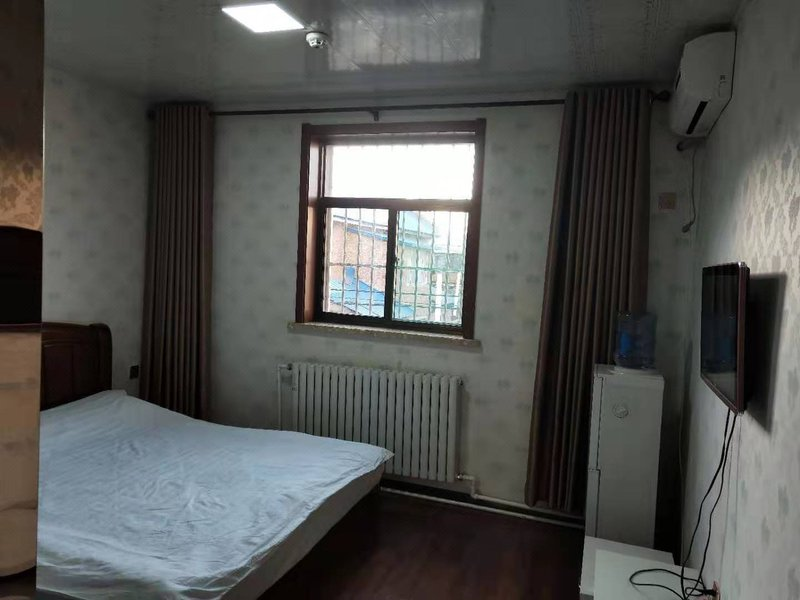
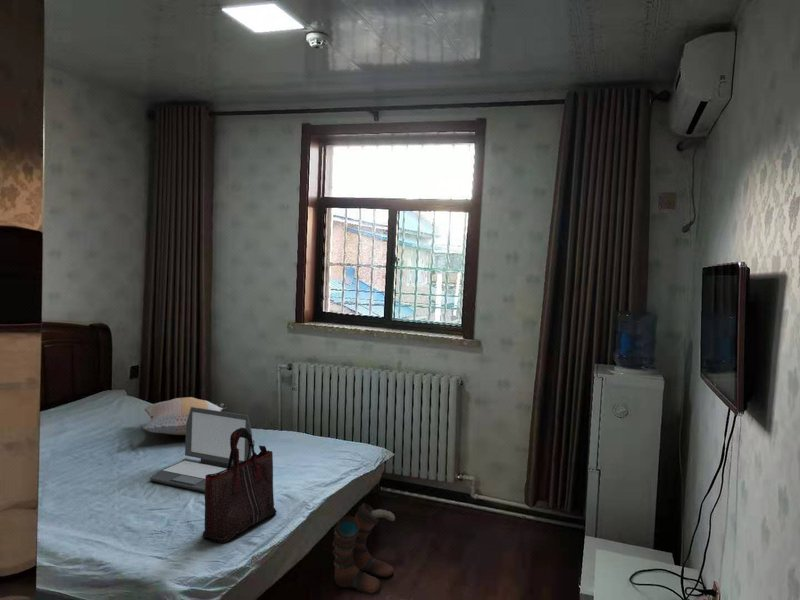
+ handbag (243, 475)
+ decorative pillow (188, 415)
+ laptop (200, 447)
+ boots (365, 541)
